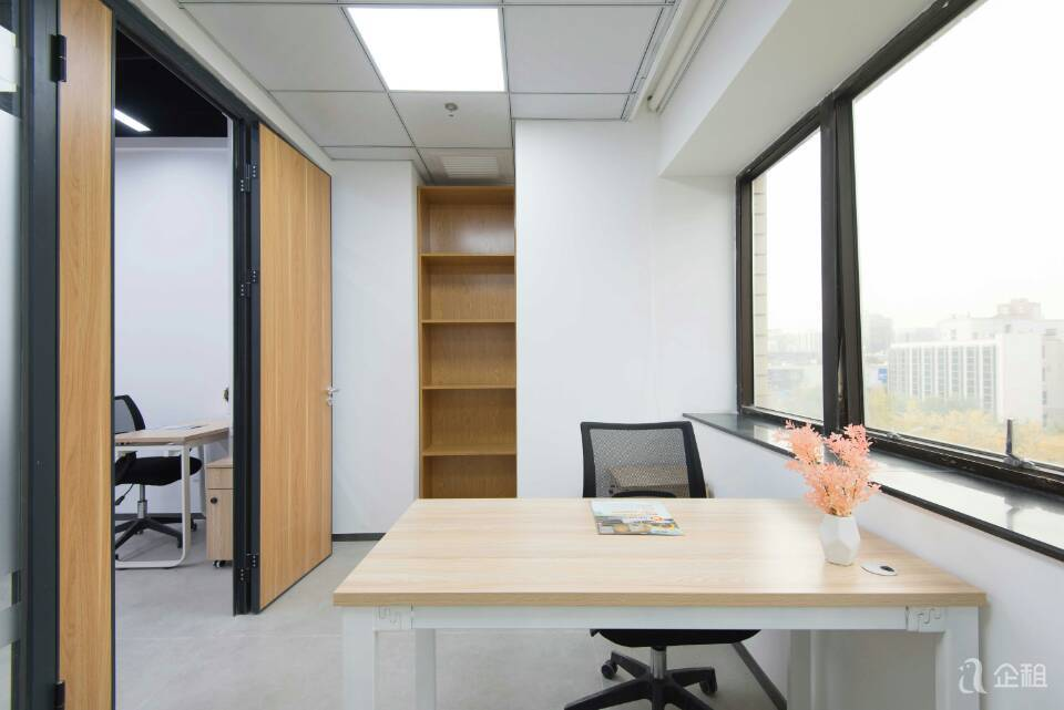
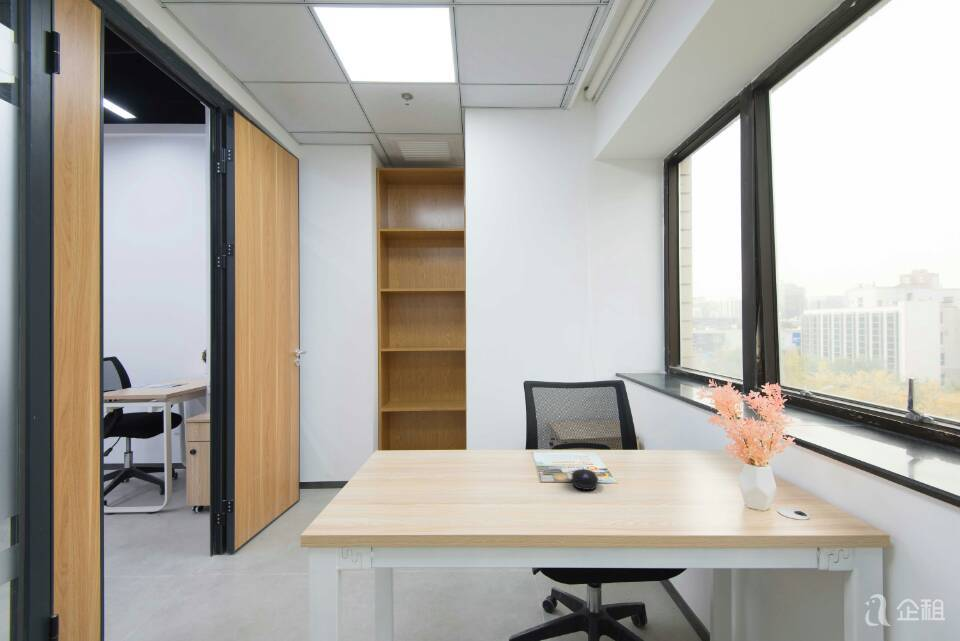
+ computer mouse (584, 477)
